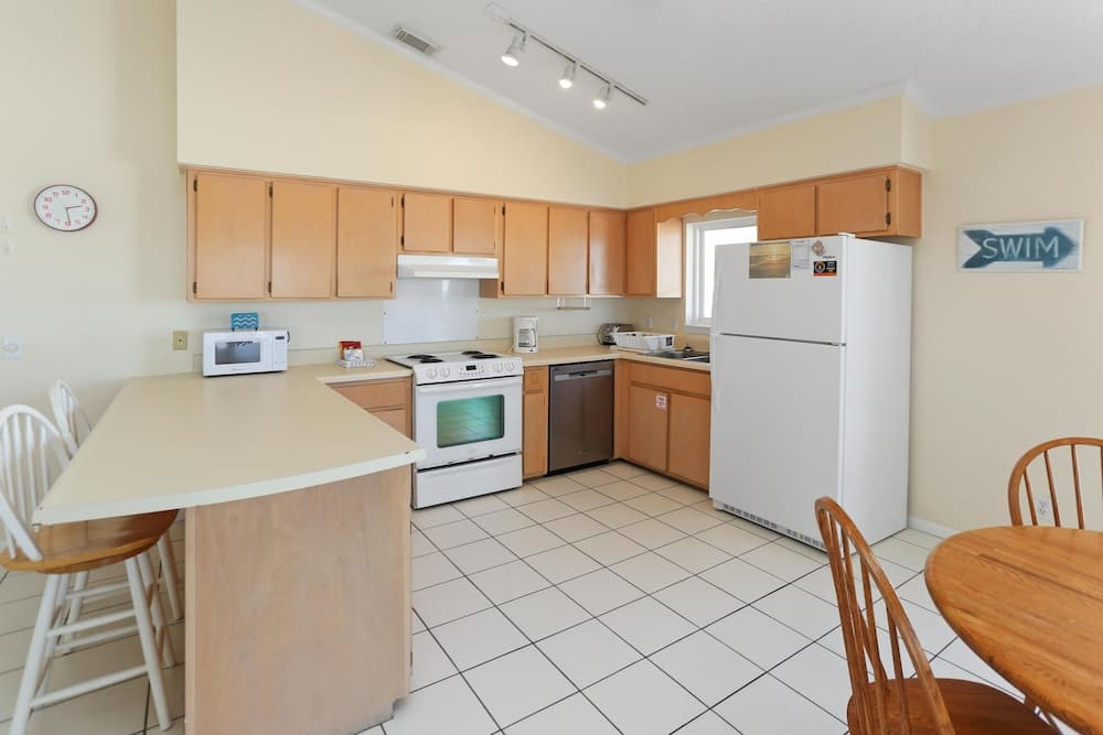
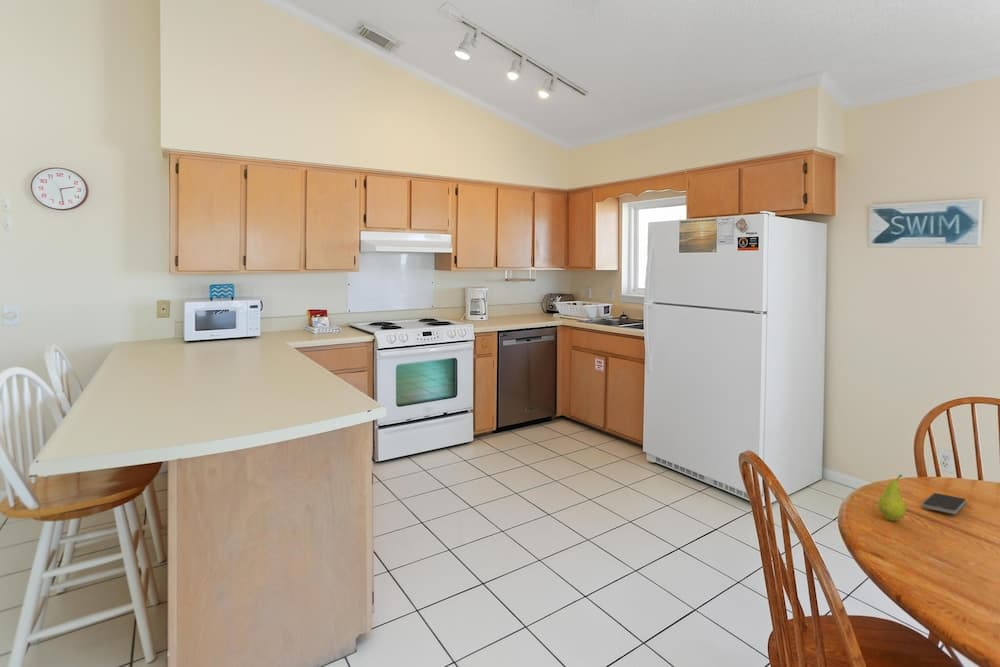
+ fruit (892, 496)
+ smartphone (944, 503)
